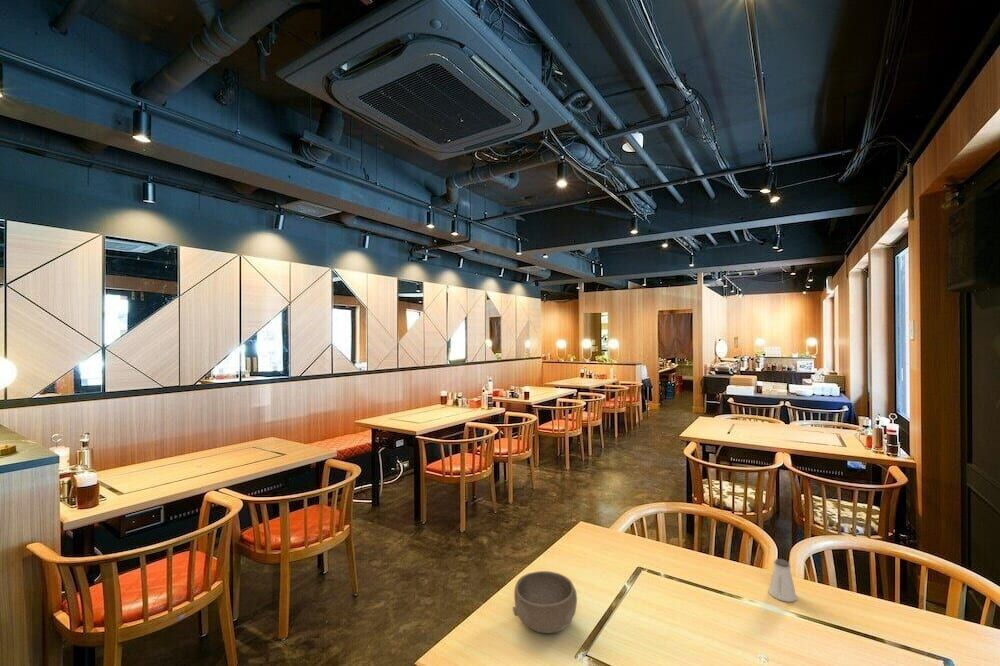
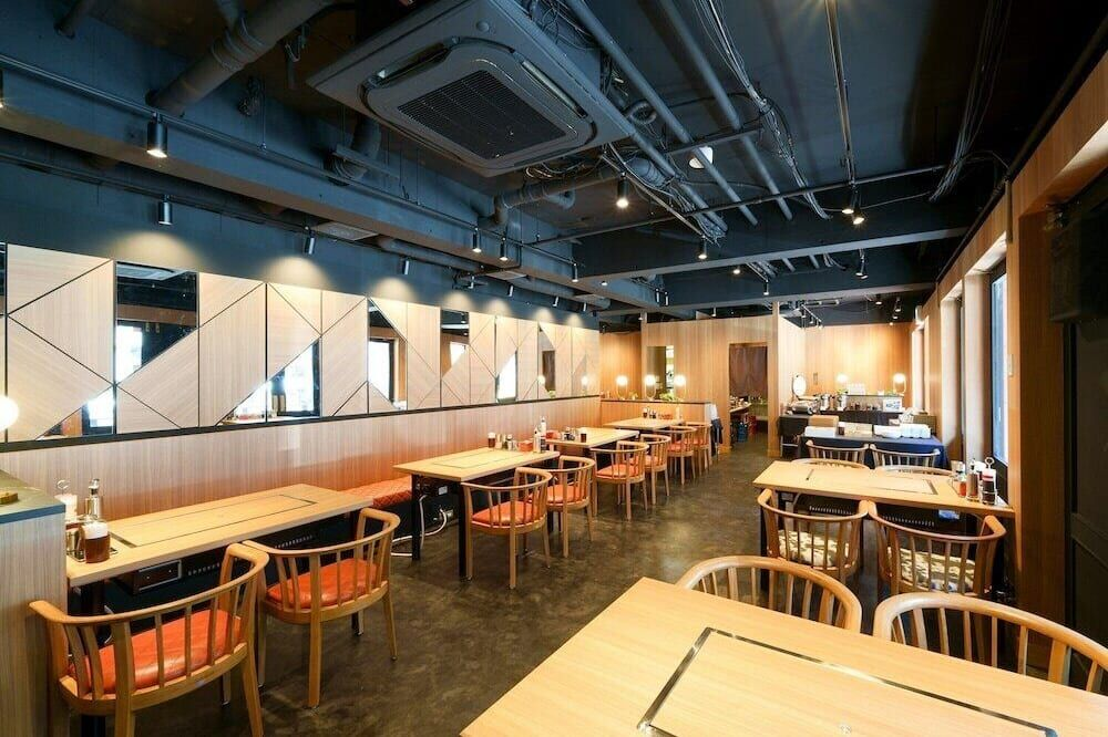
- saltshaker (782, 578)
- bowl (545, 603)
